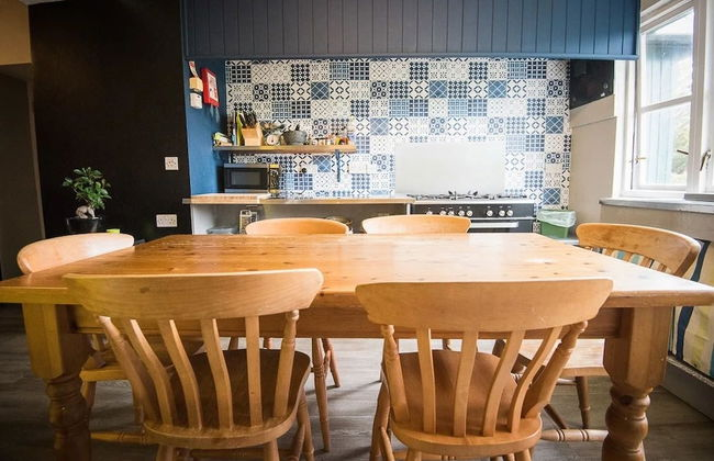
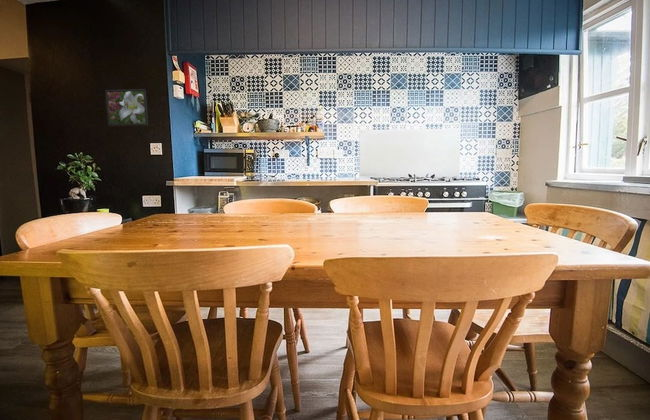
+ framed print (126, 107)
